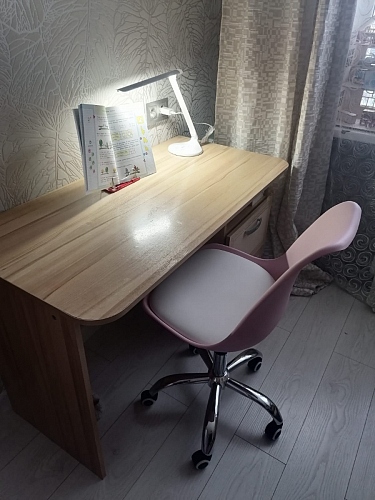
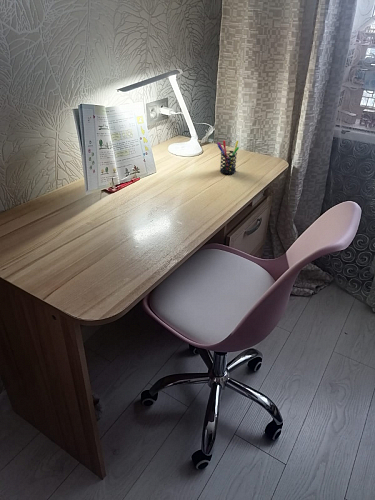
+ pen holder (229, 156)
